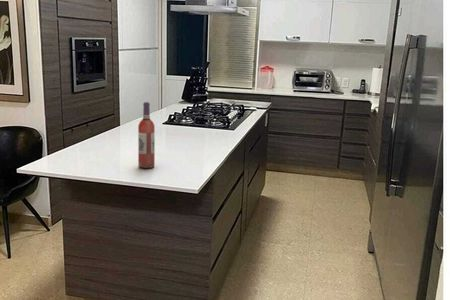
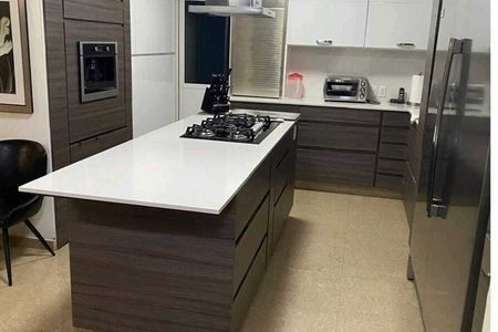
- wine bottle (146, 135)
